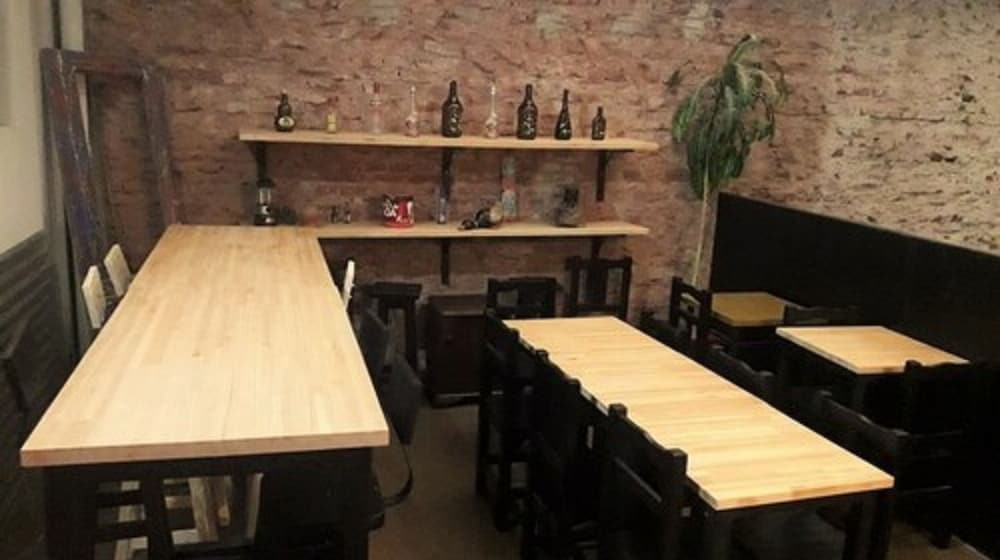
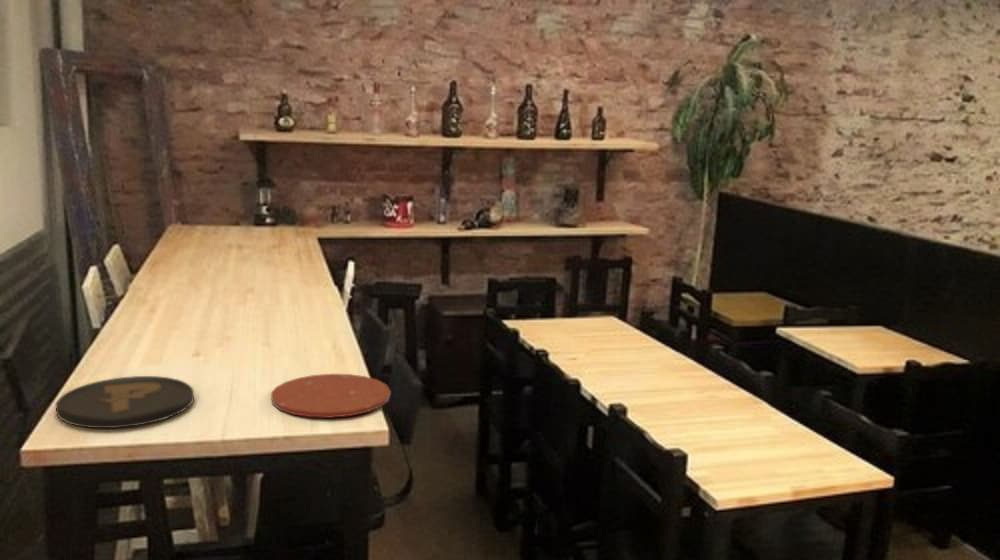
+ plate (331, 394)
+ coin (127, 400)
